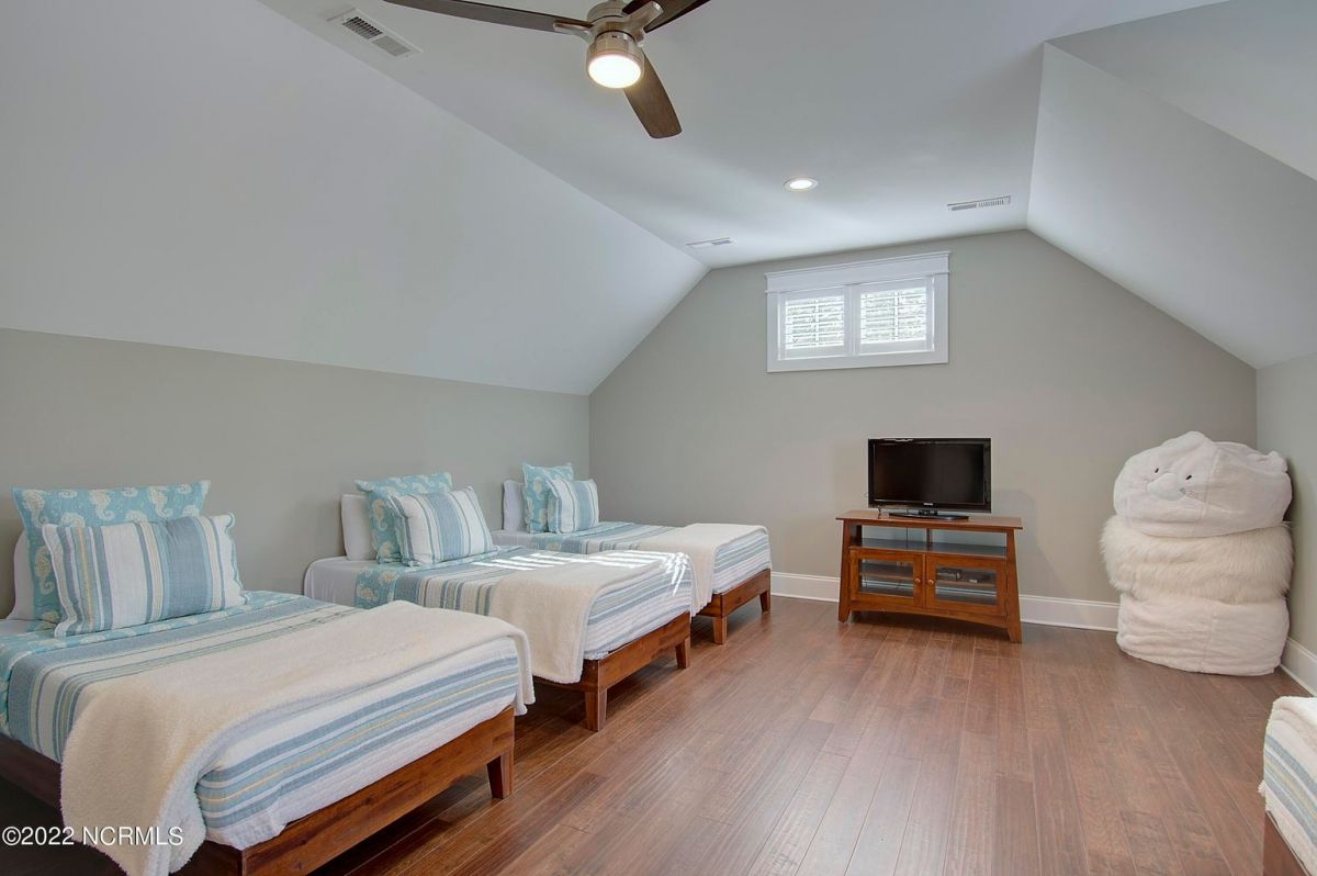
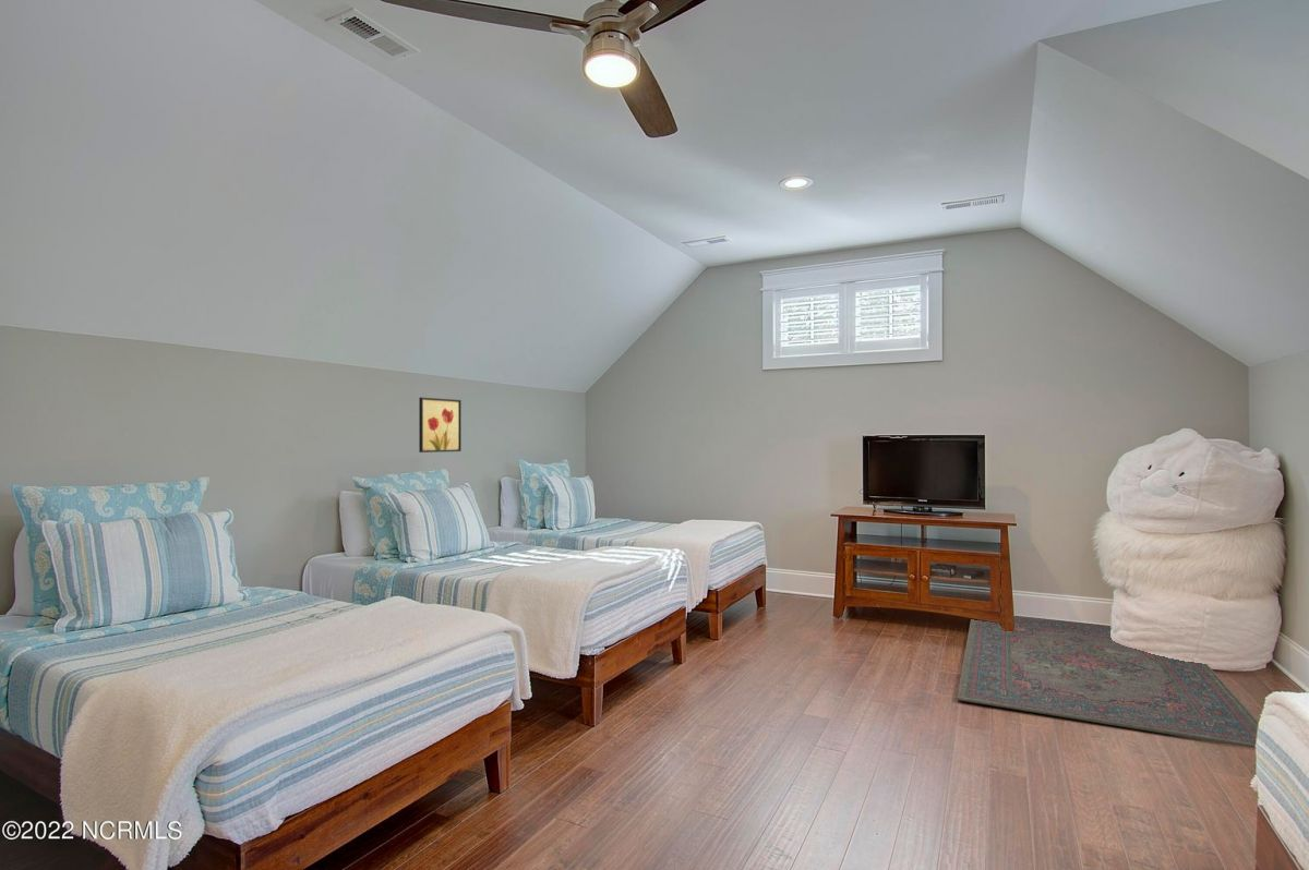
+ wall art (440, 425)
+ rug (1083, 662)
